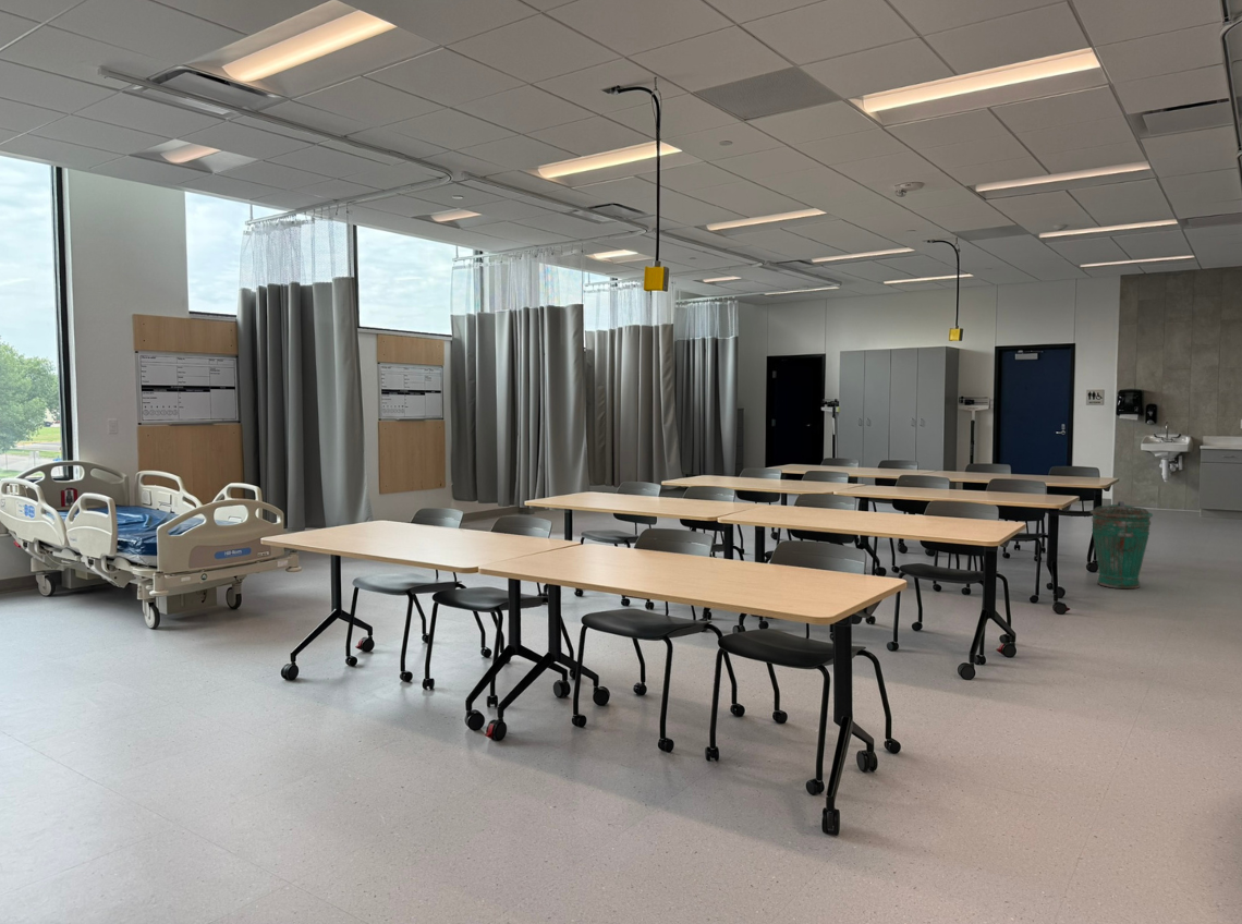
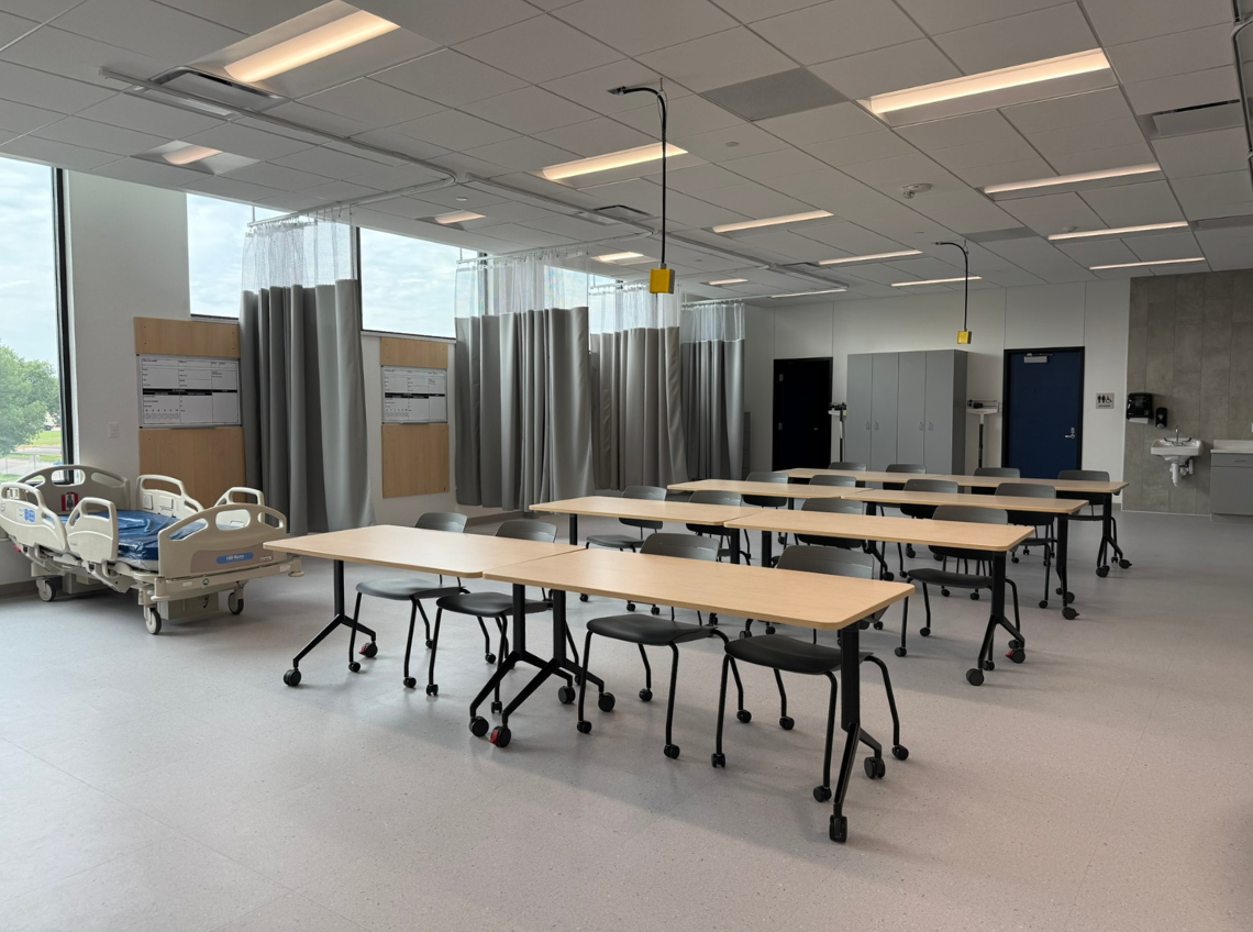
- trash can (1119, 543)
